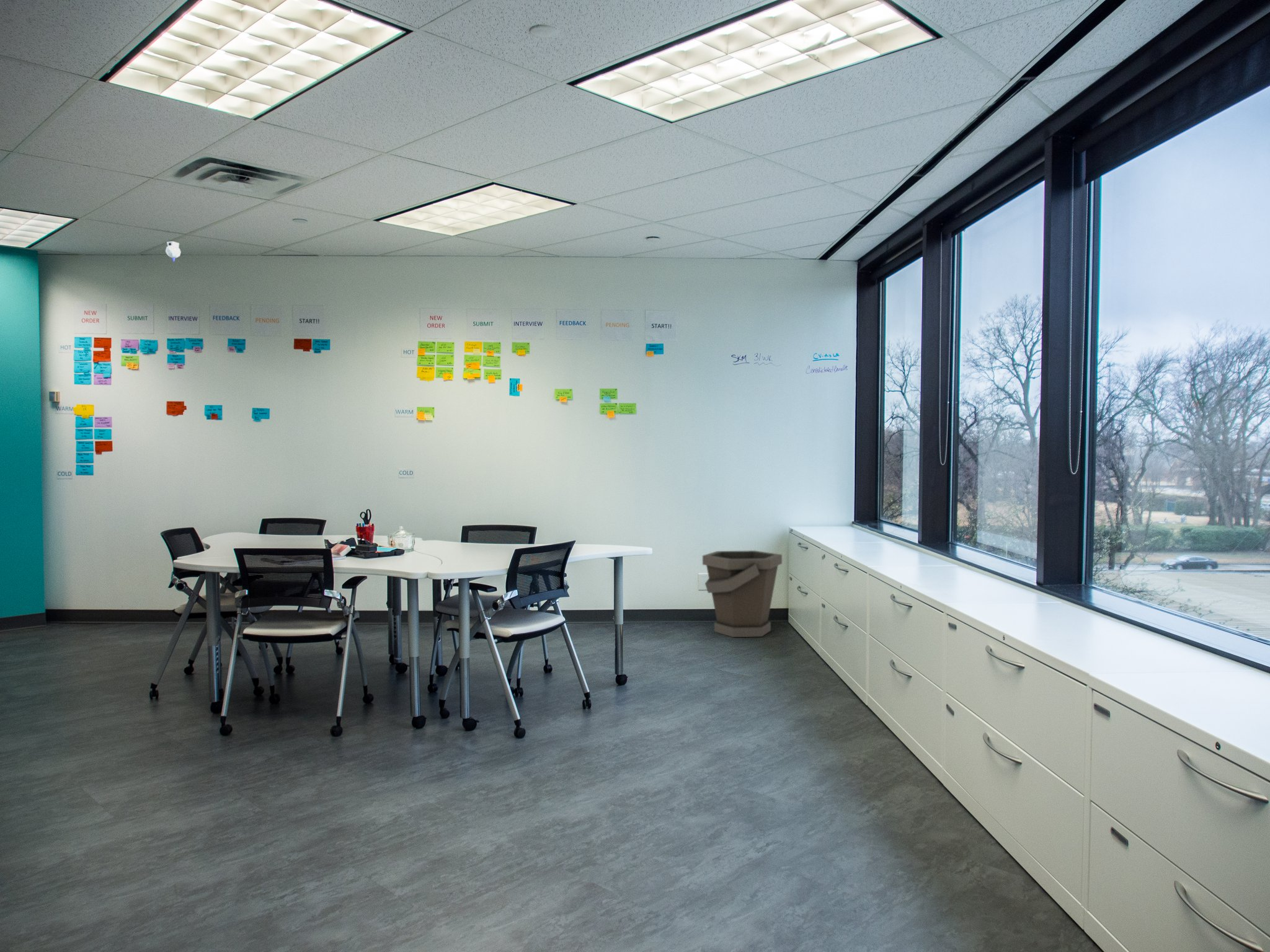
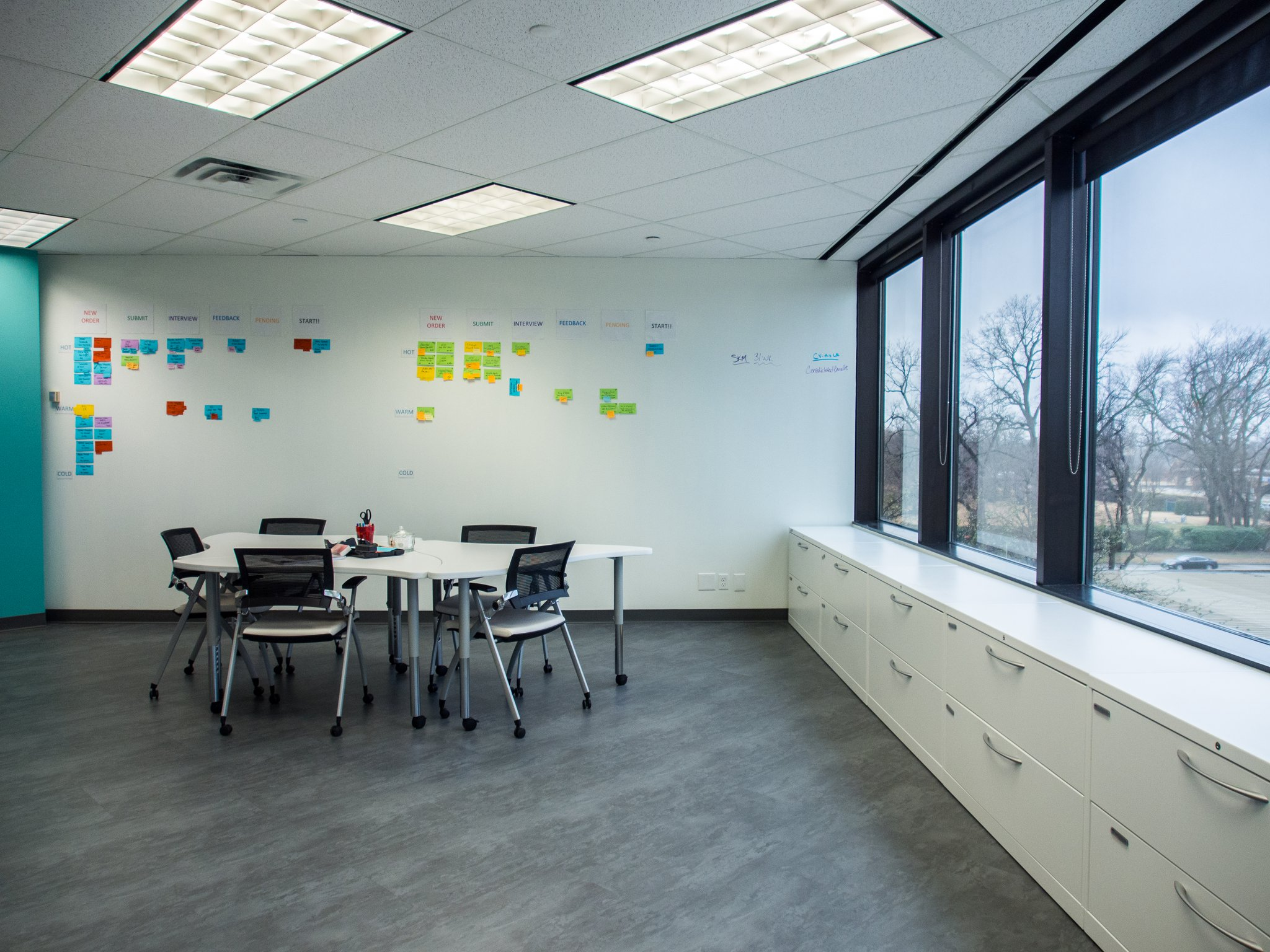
- security camera (173, 246)
- bucket (742, 593)
